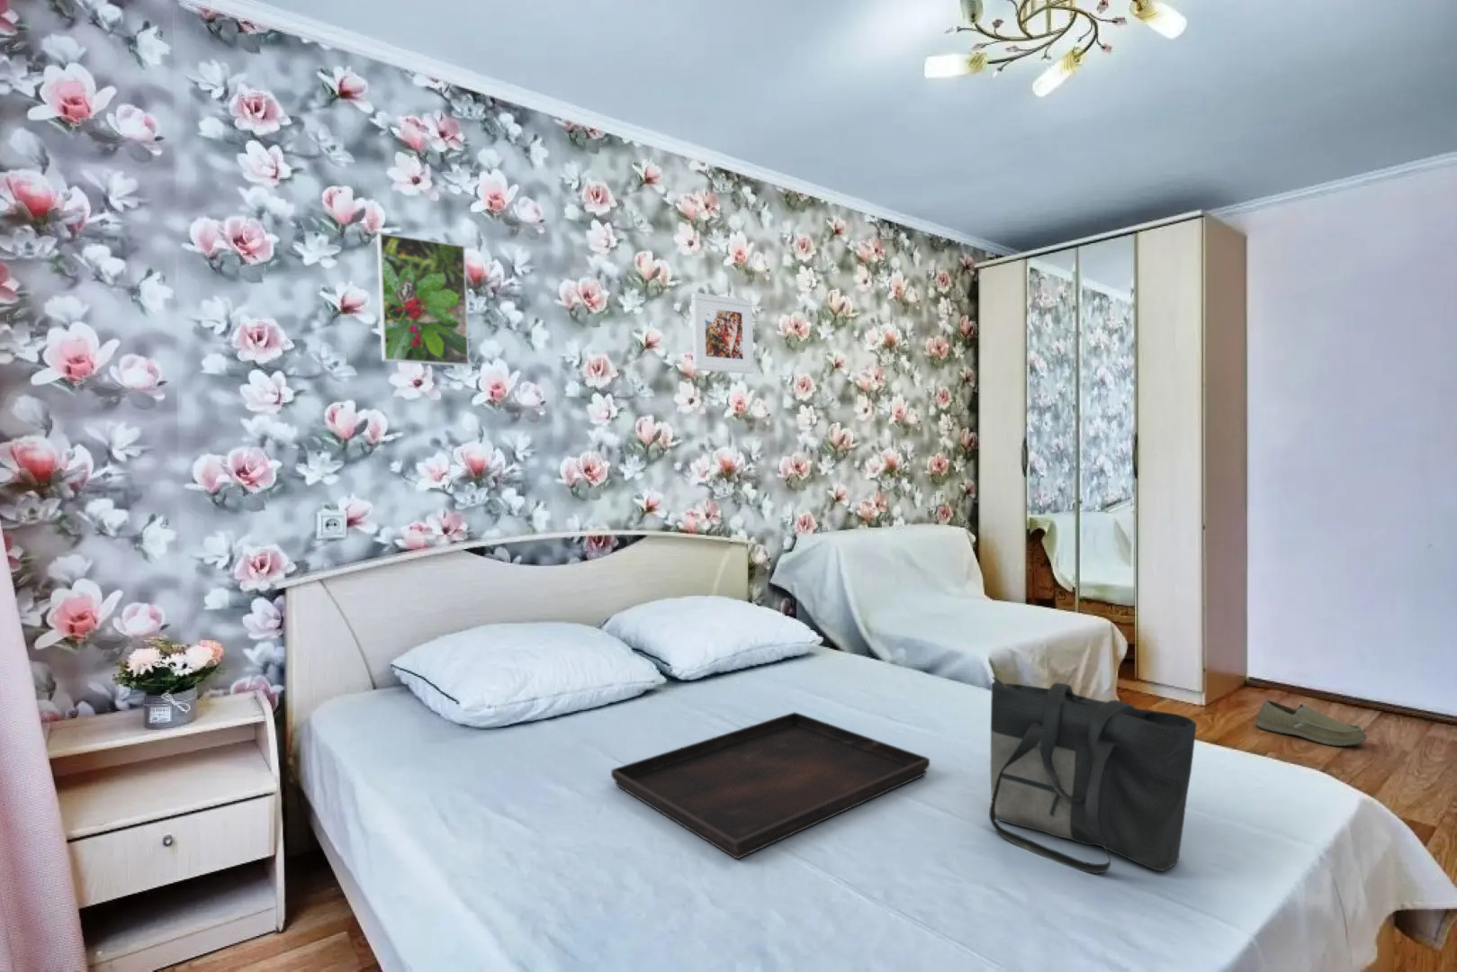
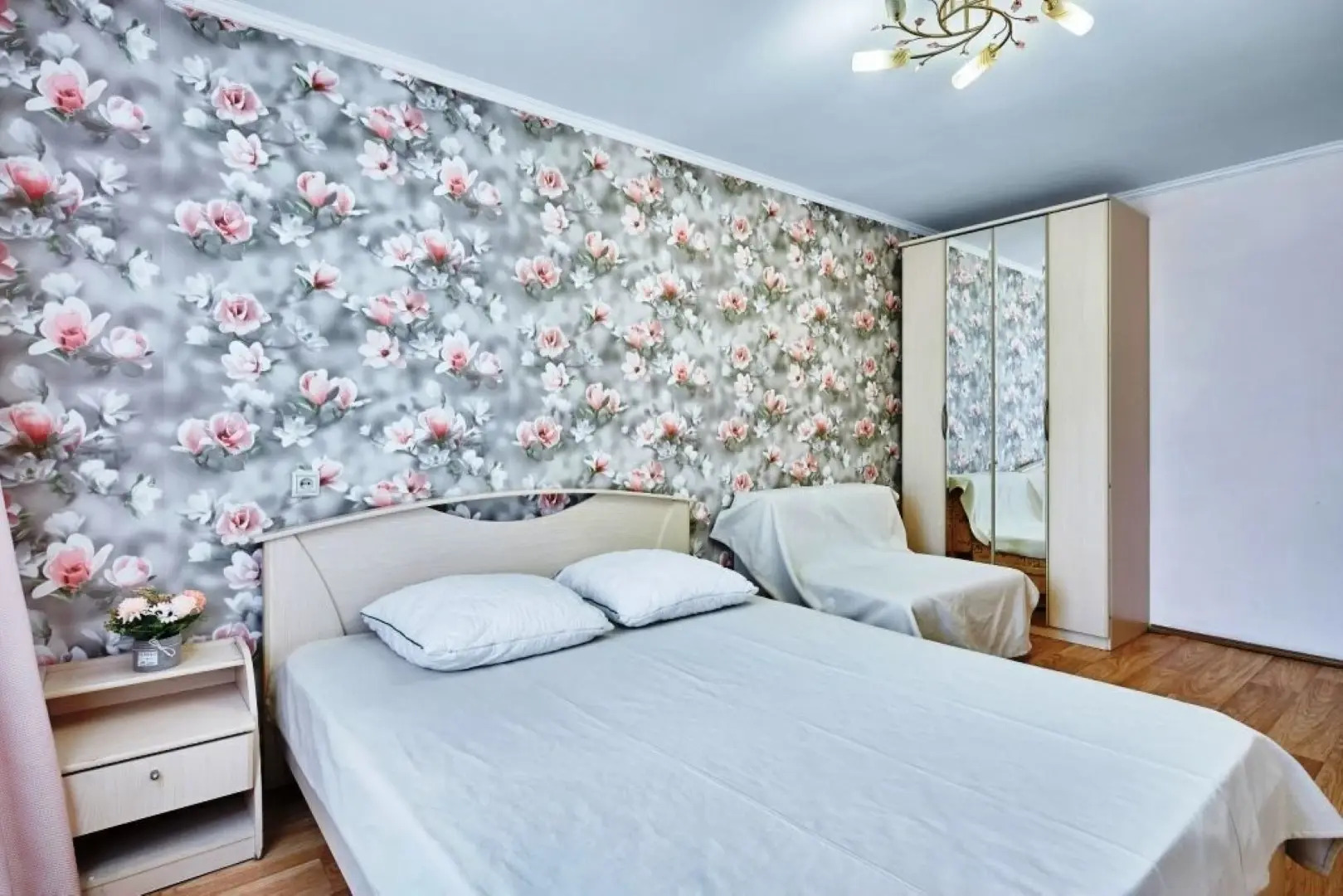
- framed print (723, 334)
- serving tray (771, 772)
- tote bag (1074, 769)
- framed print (424, 302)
- shoe (1308, 721)
